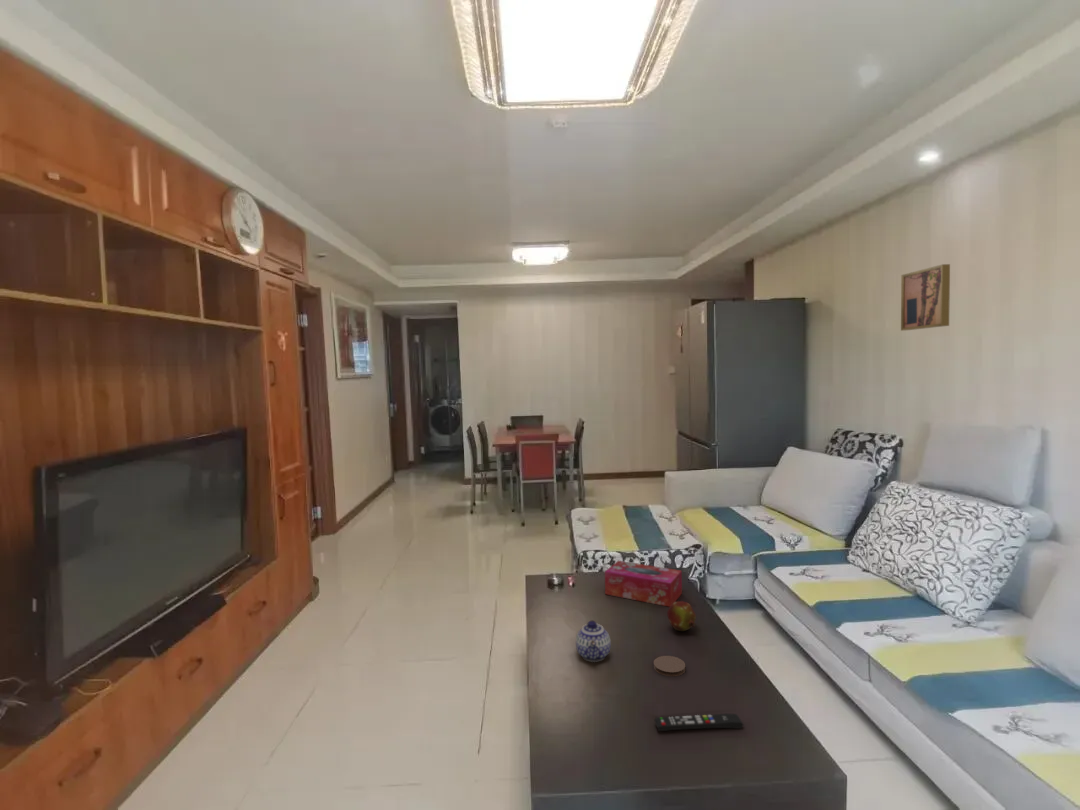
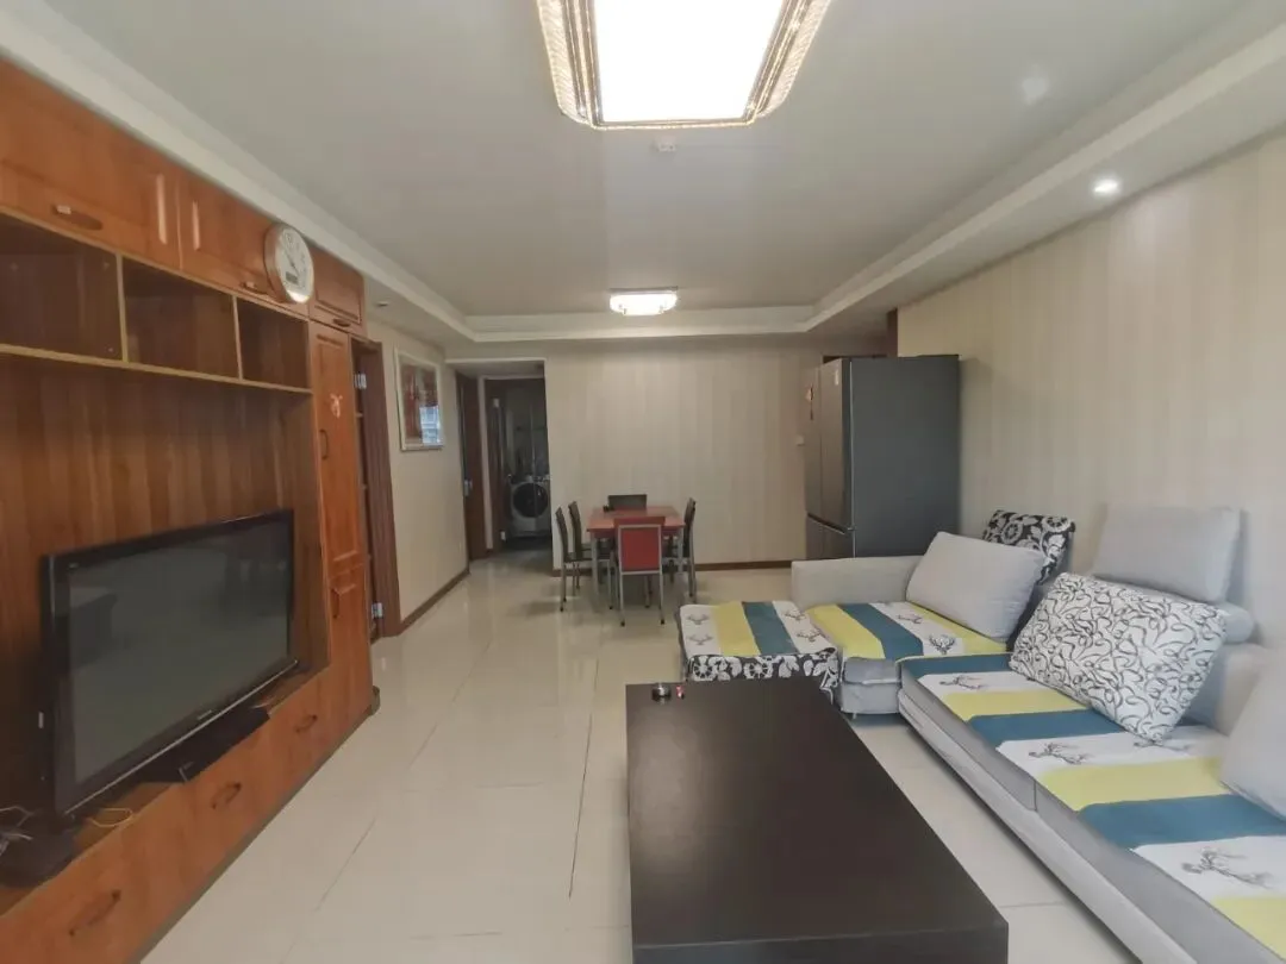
- fruit (683, 617)
- tissue box (643, 582)
- teapot (593, 639)
- wall art (924, 299)
- remote control (698, 722)
- coaster (669, 665)
